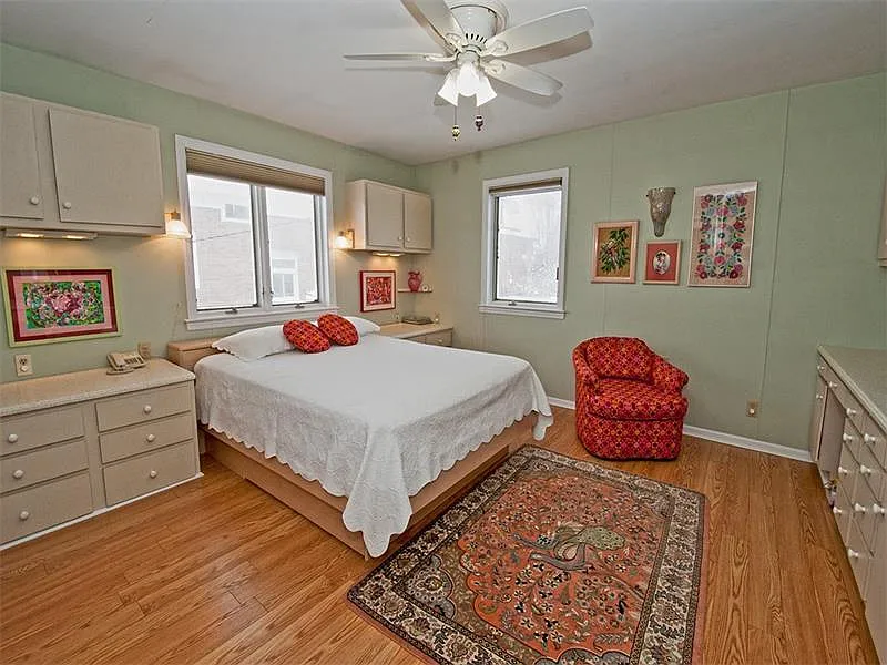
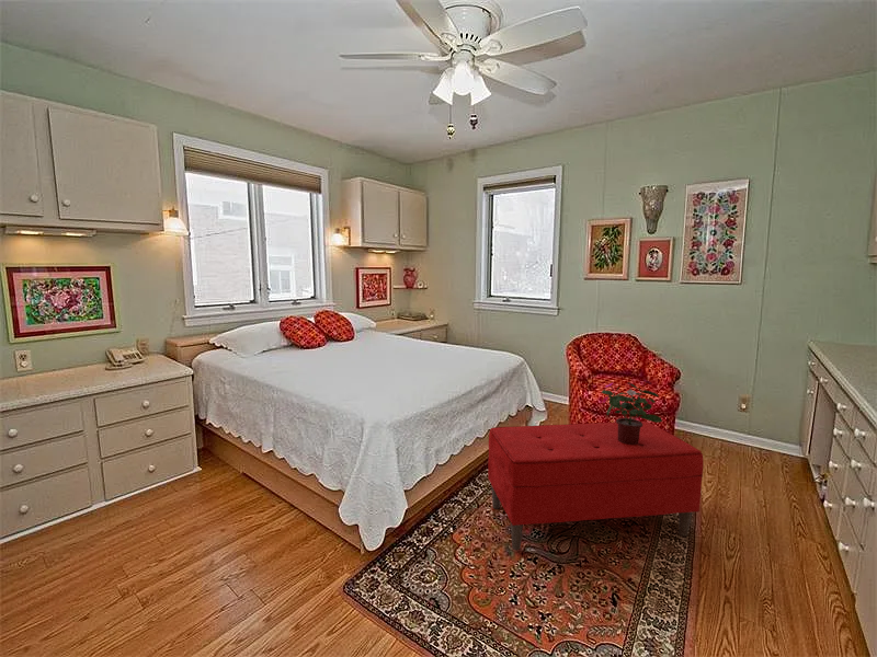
+ bench (586, 480)
+ potted flower (631, 412)
